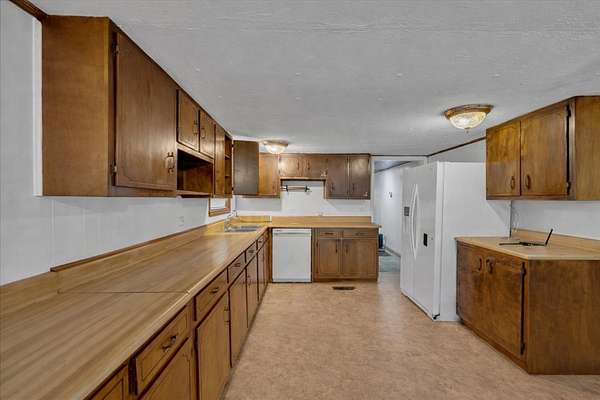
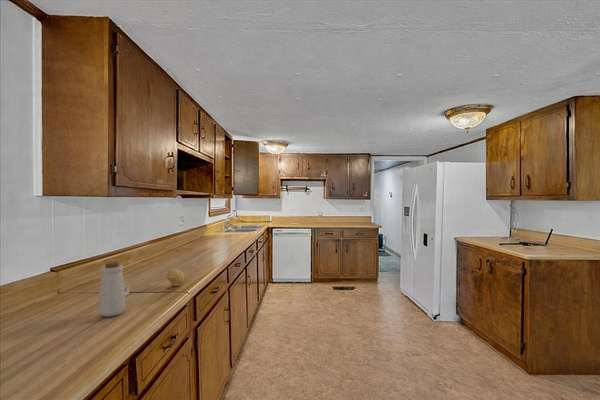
+ fruit (175, 275)
+ bottle (114, 287)
